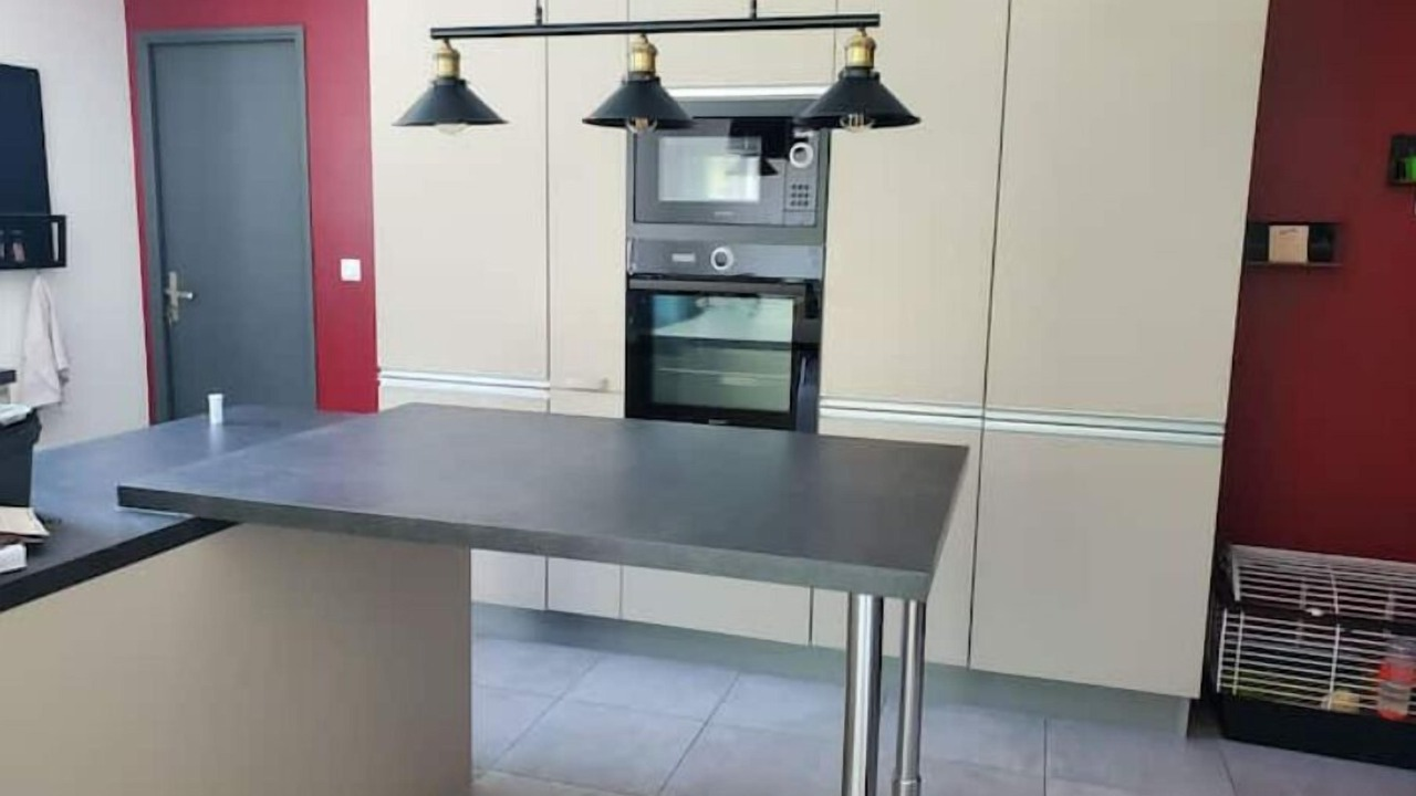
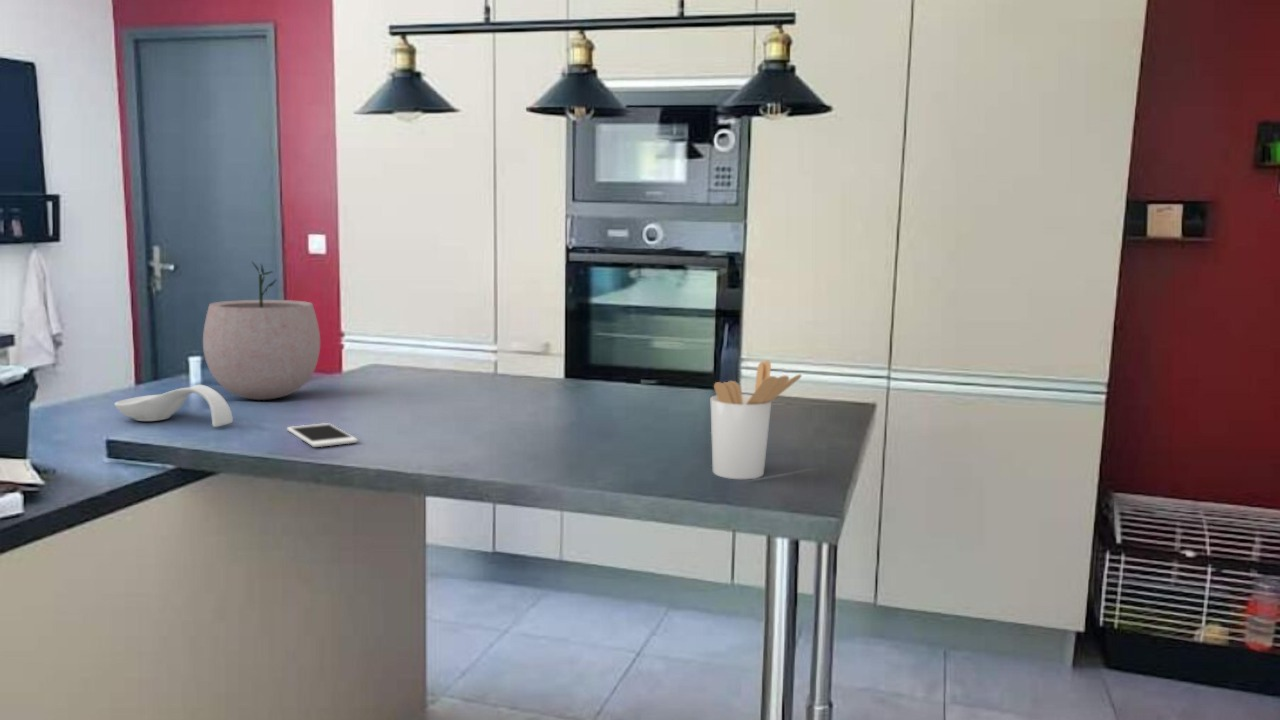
+ cell phone (321, 434)
+ spoon rest (174, 402)
+ utensil holder (752, 420)
+ plant pot (262, 330)
